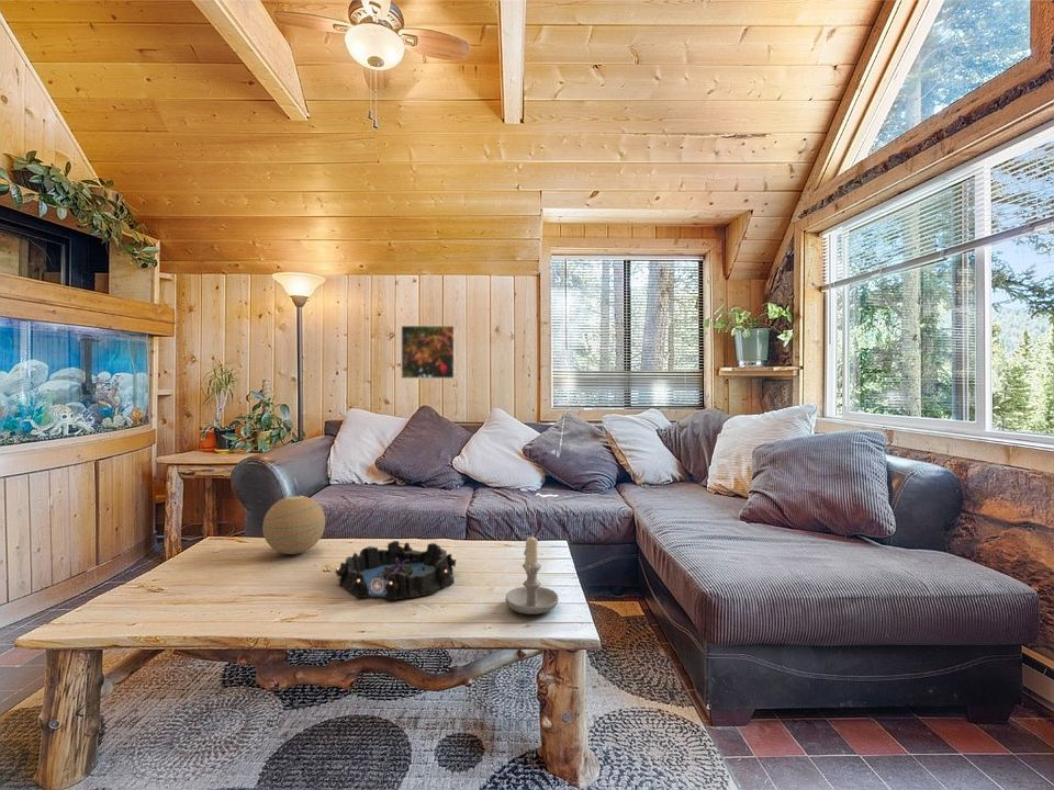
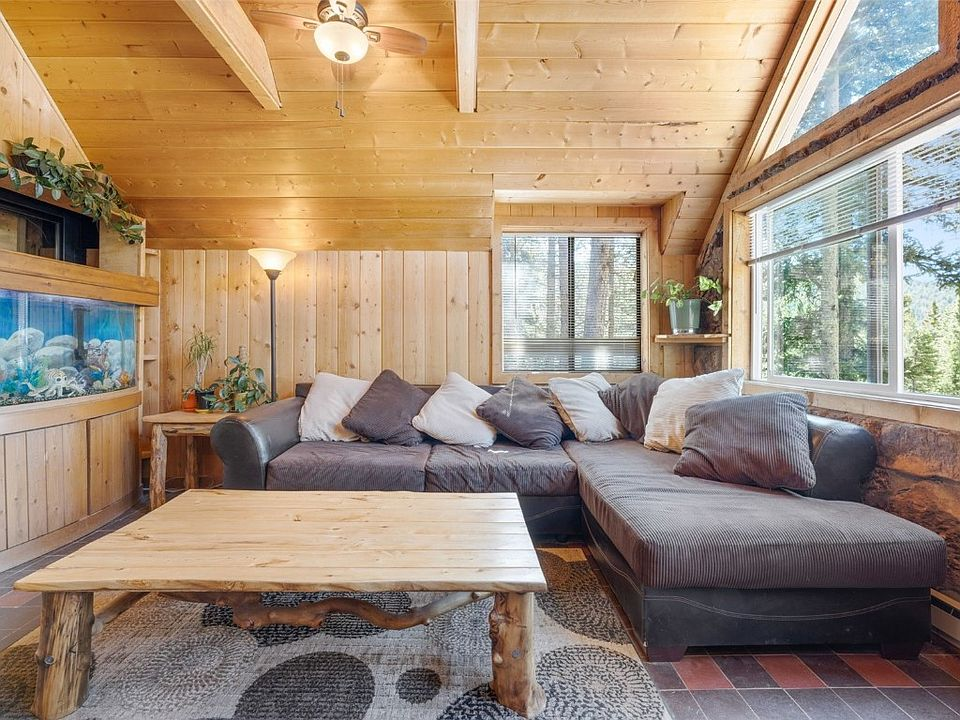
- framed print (427, 352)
- decorative bowl (400, 565)
- decorative orb (294, 524)
- candle (531, 571)
